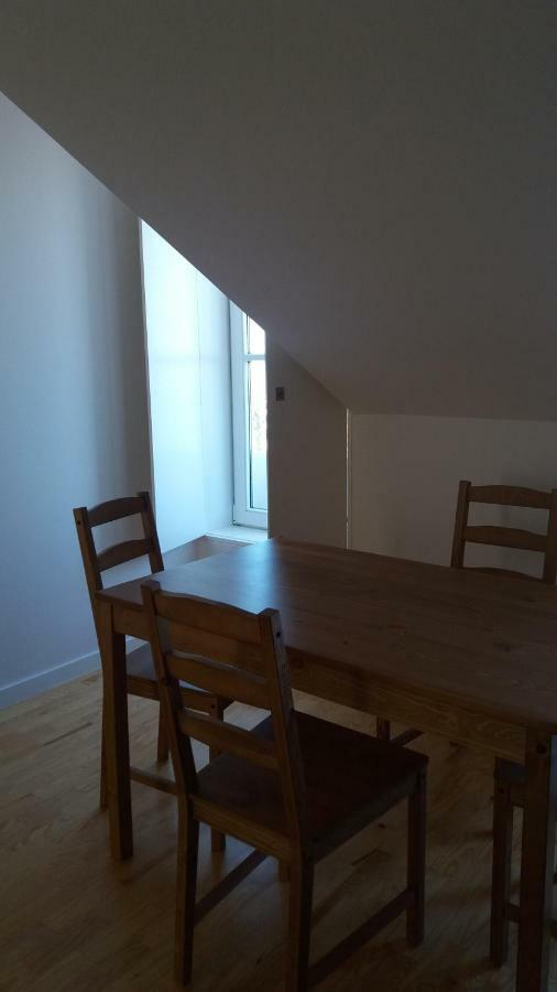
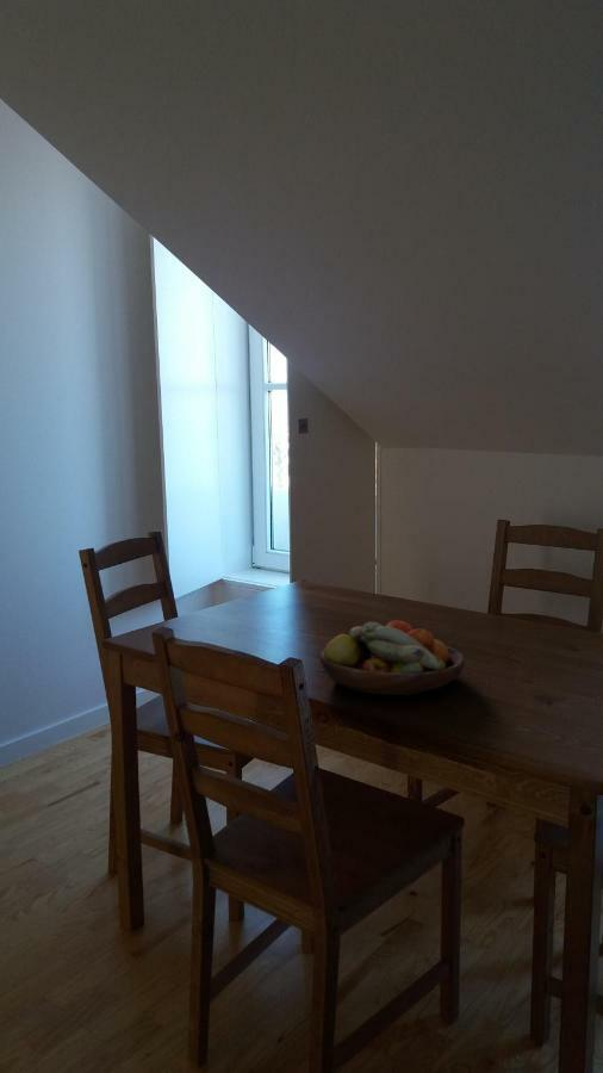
+ fruit bowl (392, 649)
